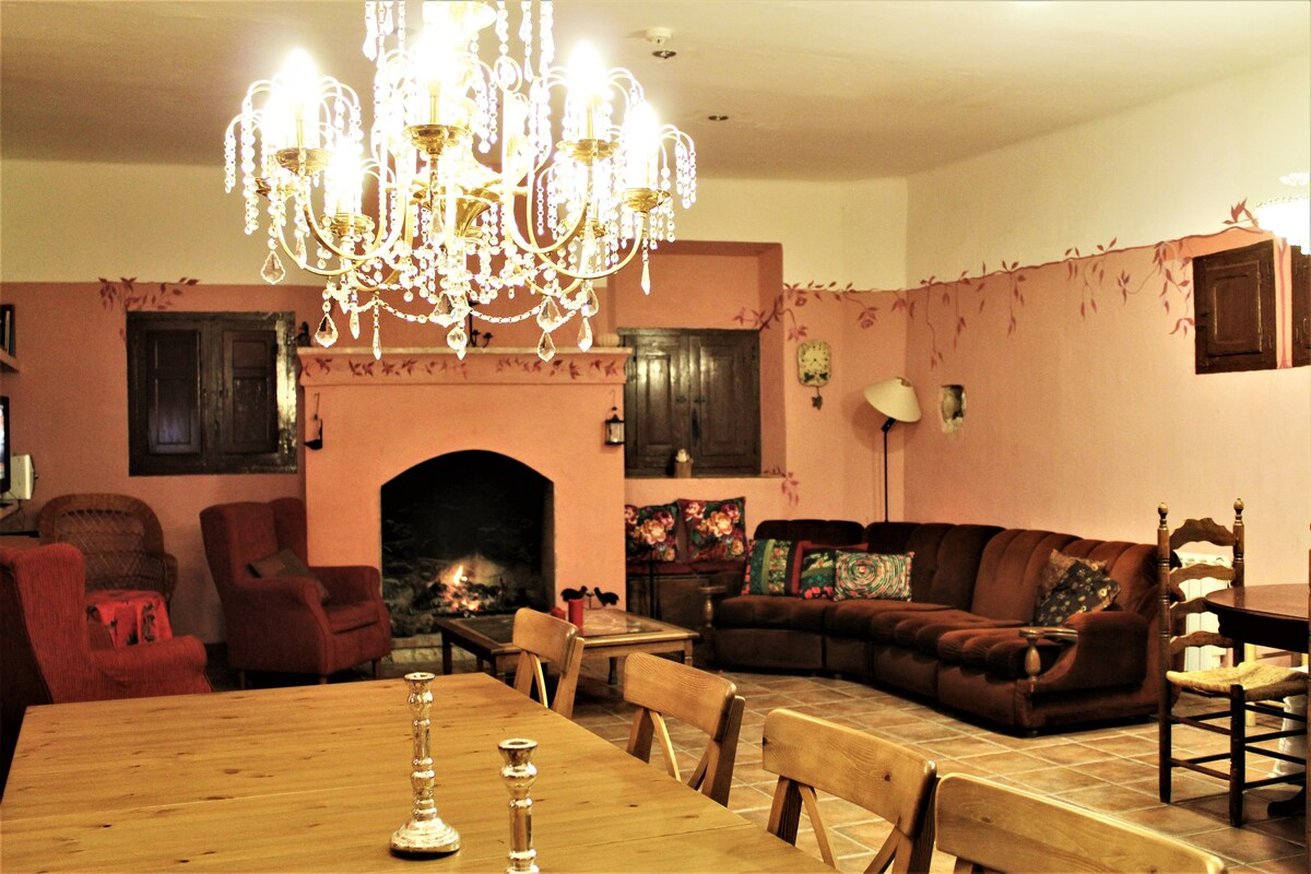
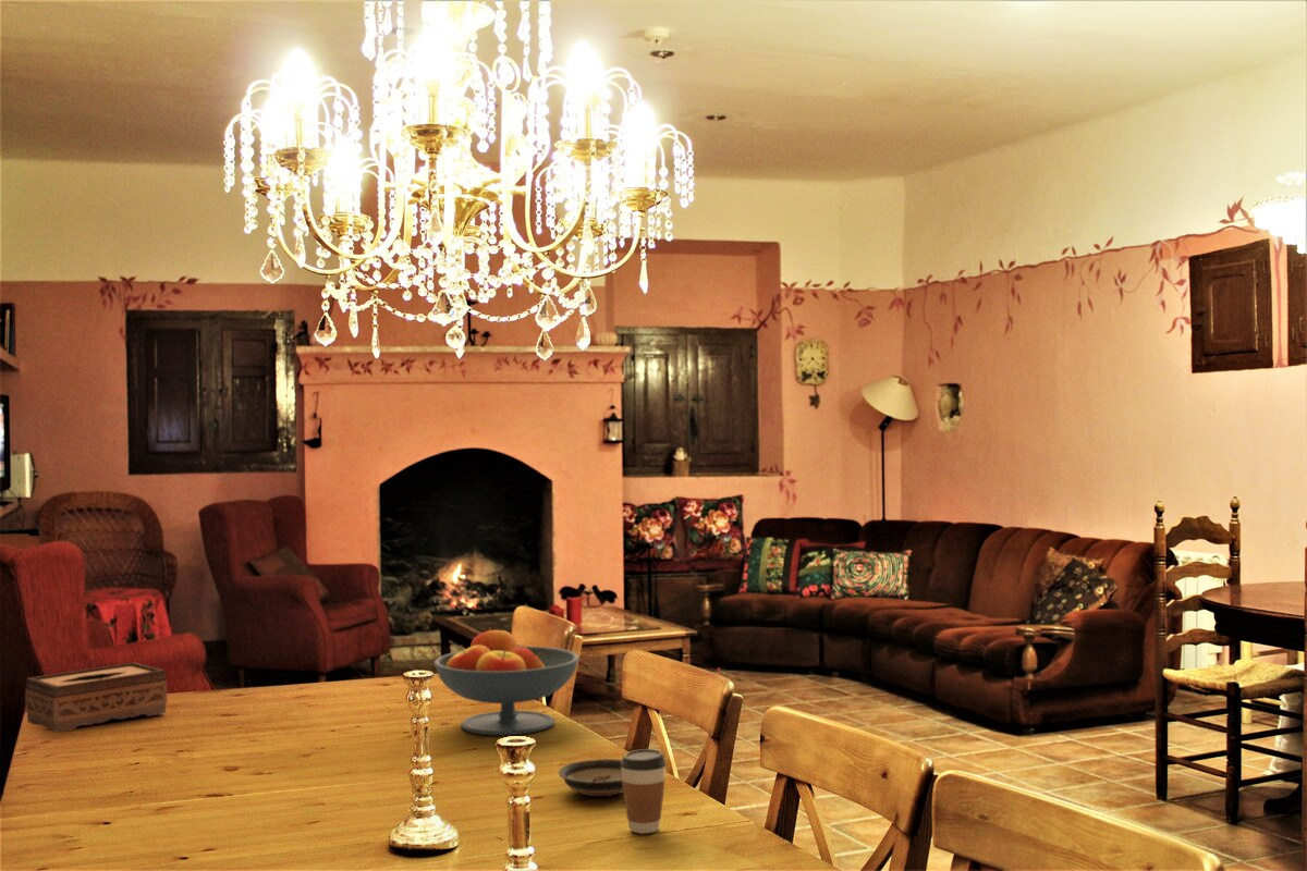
+ saucer (601, 780)
+ tissue box (97, 696)
+ coffee cup (643, 790)
+ fruit bowl (506, 679)
